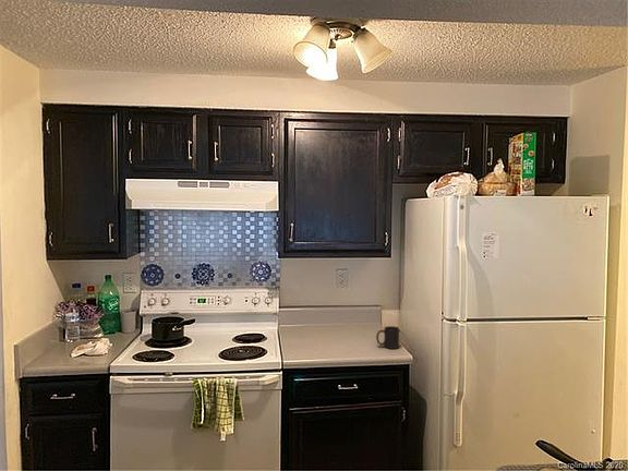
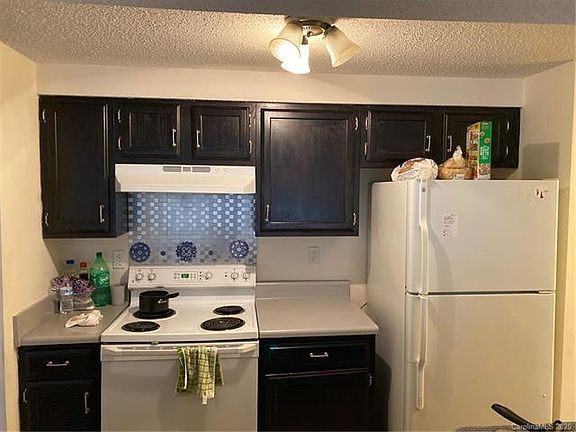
- mug (387, 337)
